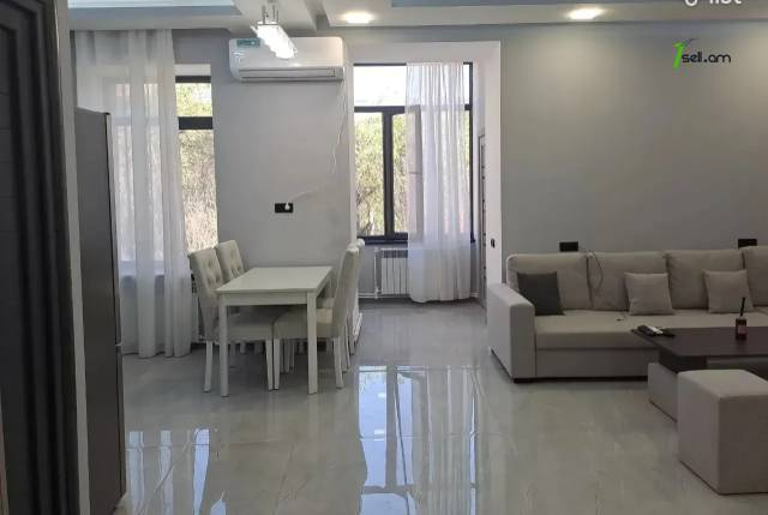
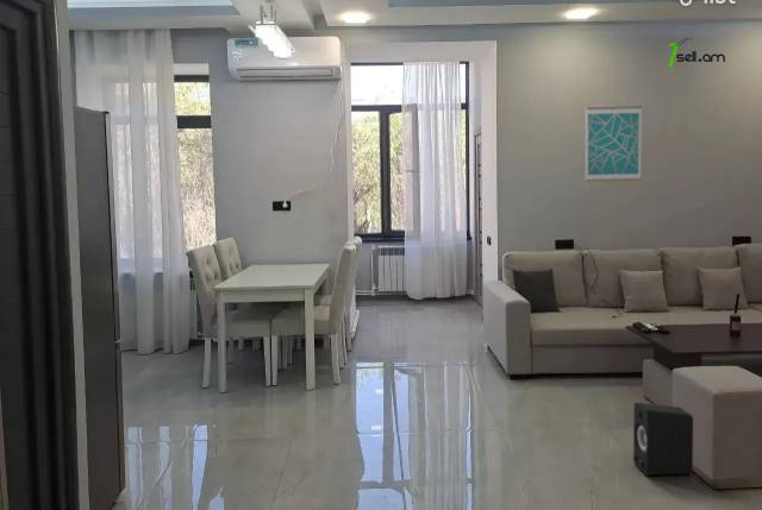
+ speaker (661, 437)
+ wall art (613, 144)
